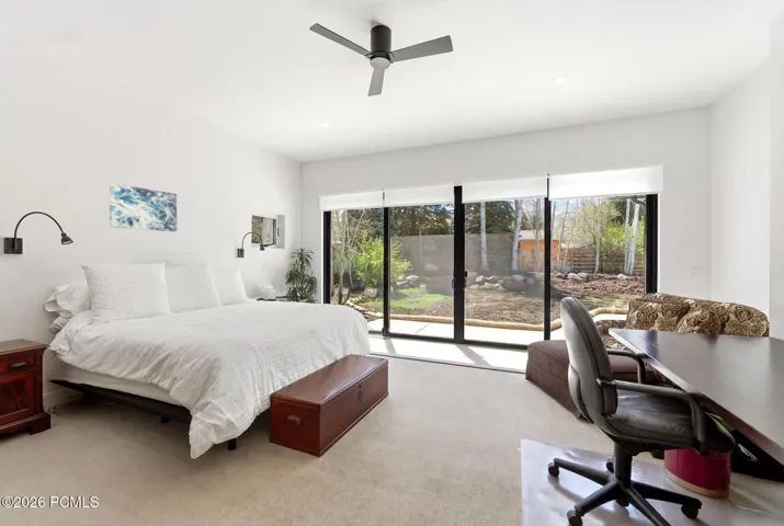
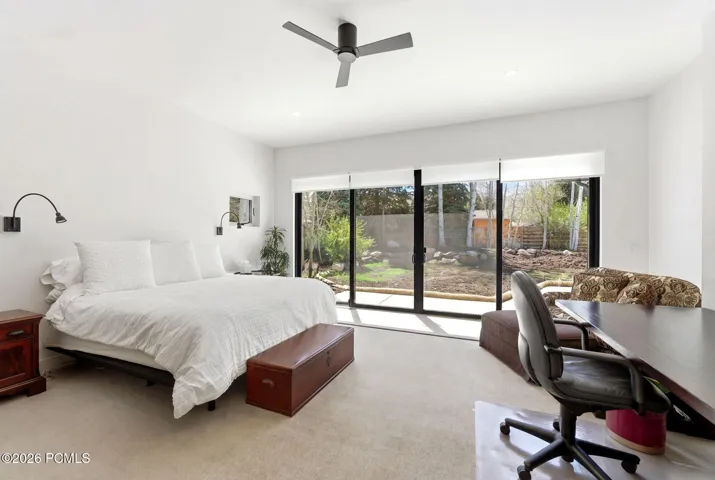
- wall art (145, 209)
